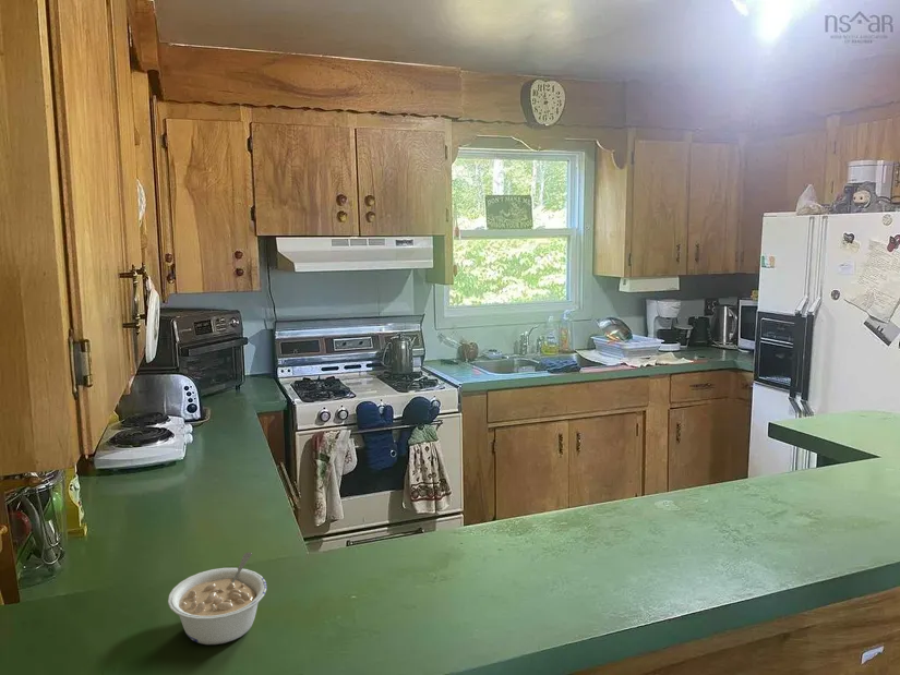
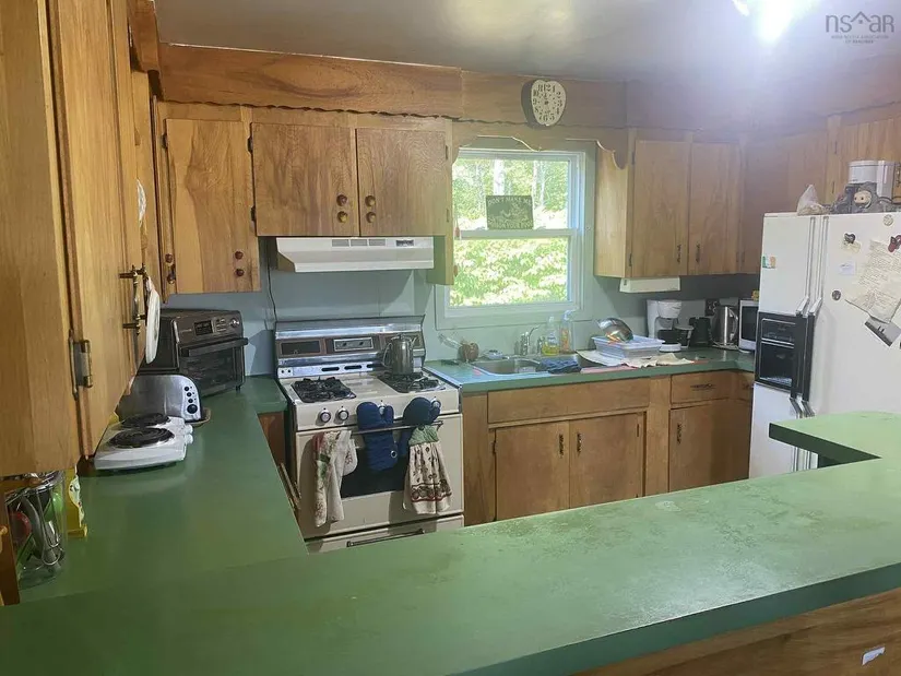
- legume (218, 602)
